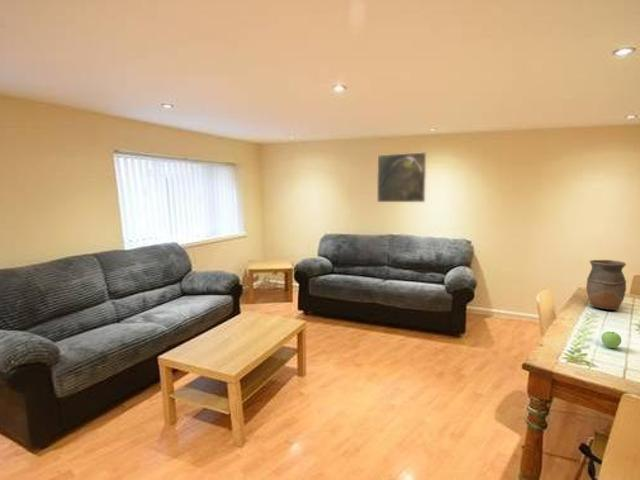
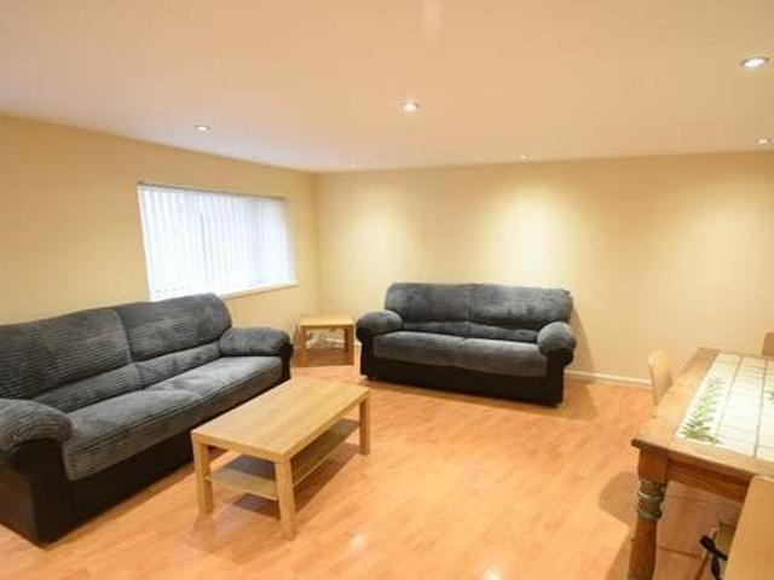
- apple (611, 339)
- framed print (400, 178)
- vase (605, 284)
